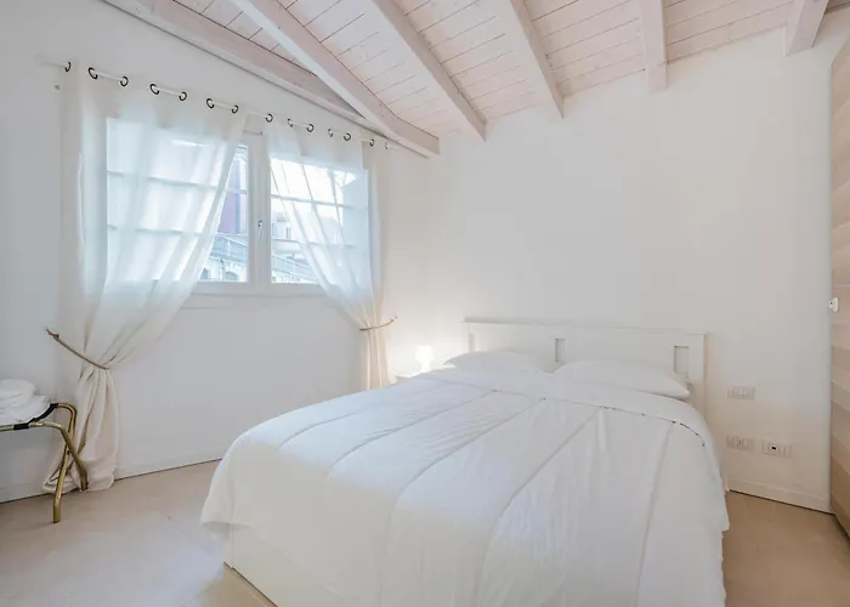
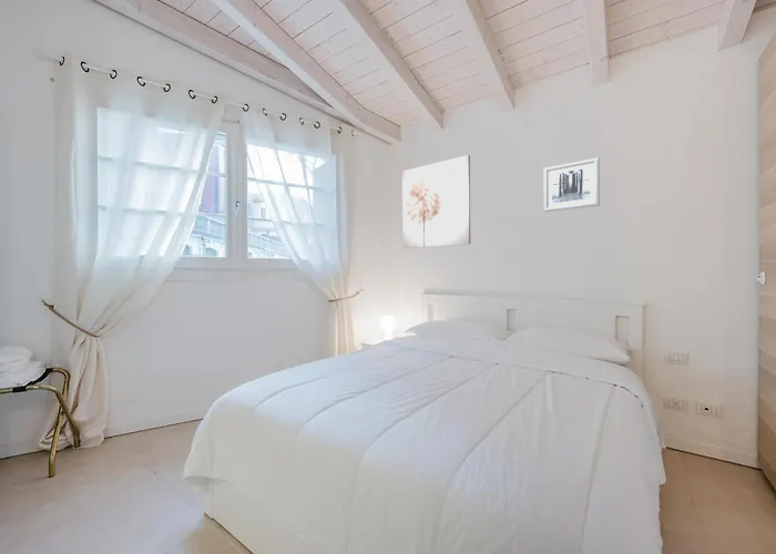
+ wall art (433, 205)
+ wall art (570, 185)
